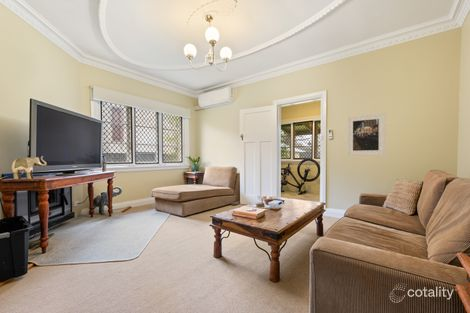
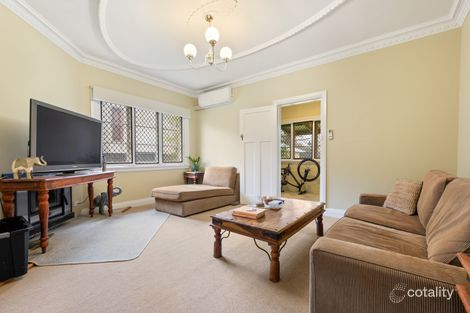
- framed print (365, 135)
